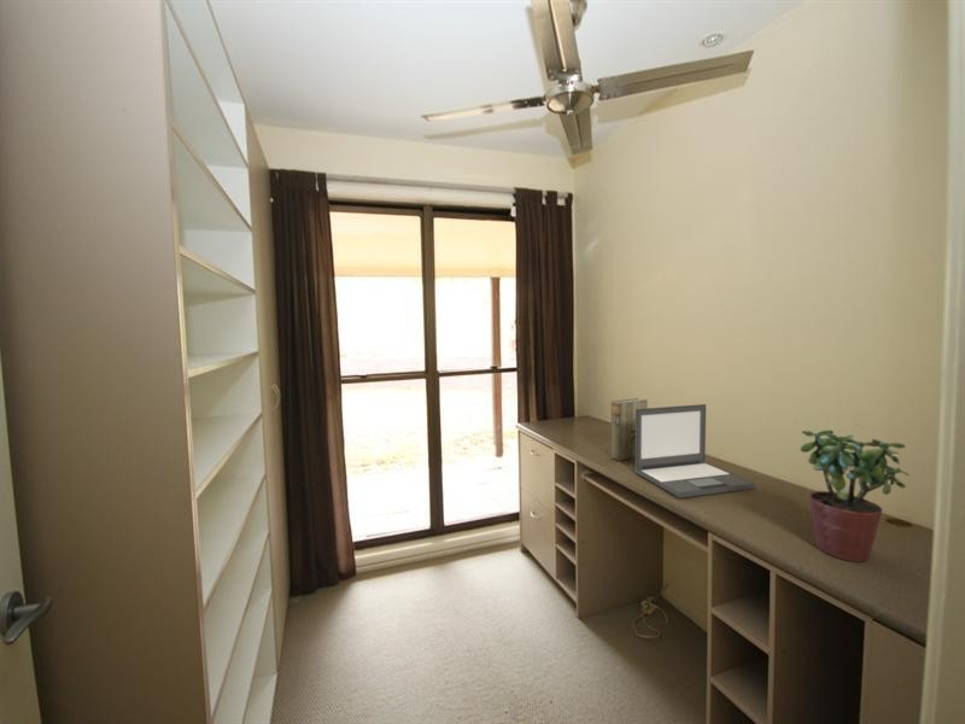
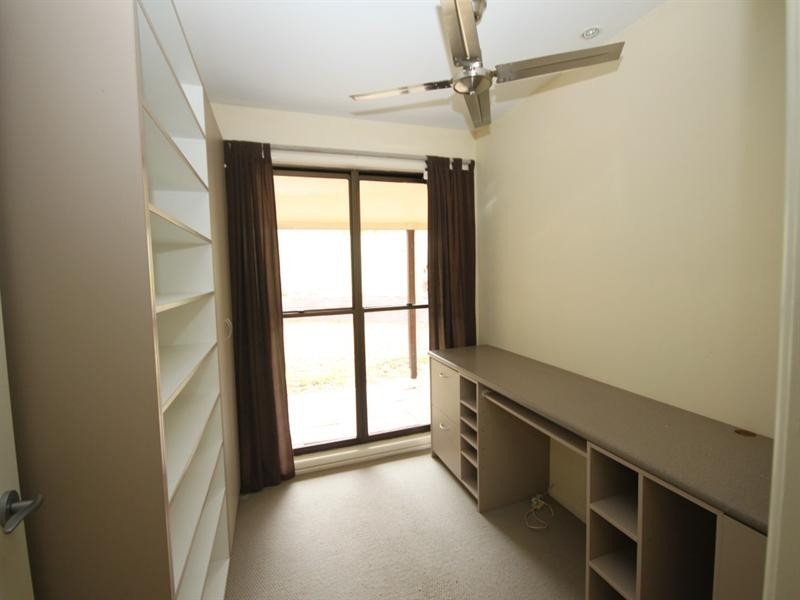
- book (628, 428)
- potted plant (837, 487)
- laptop (691, 445)
